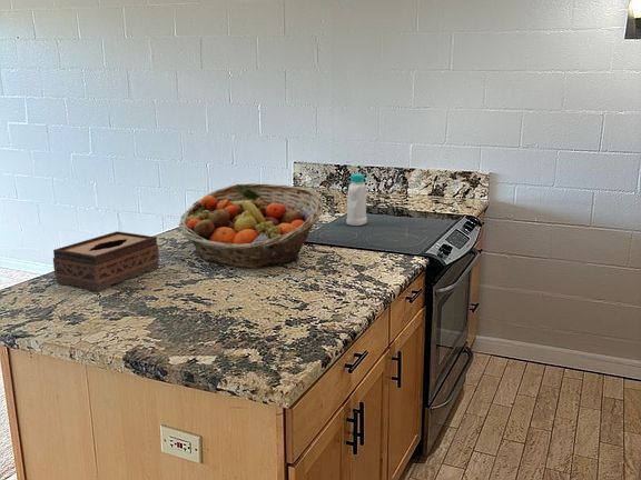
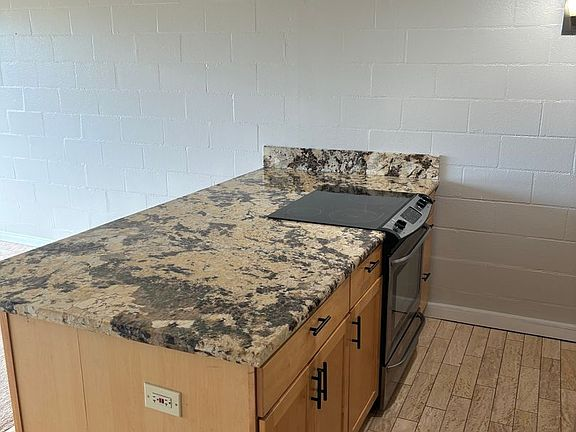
- fruit basket (250, 223)
- tissue box (108, 259)
- bottle (356, 199)
